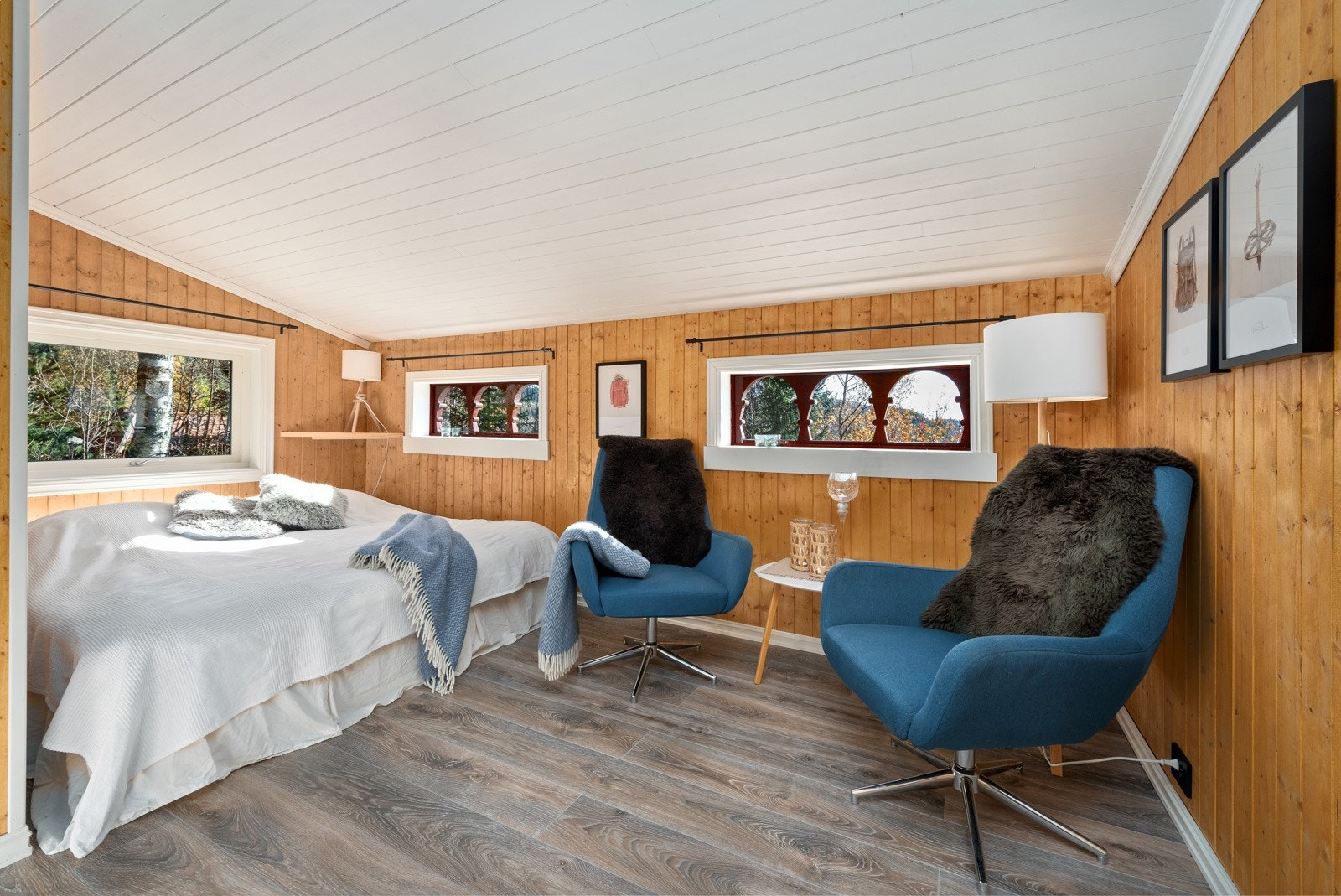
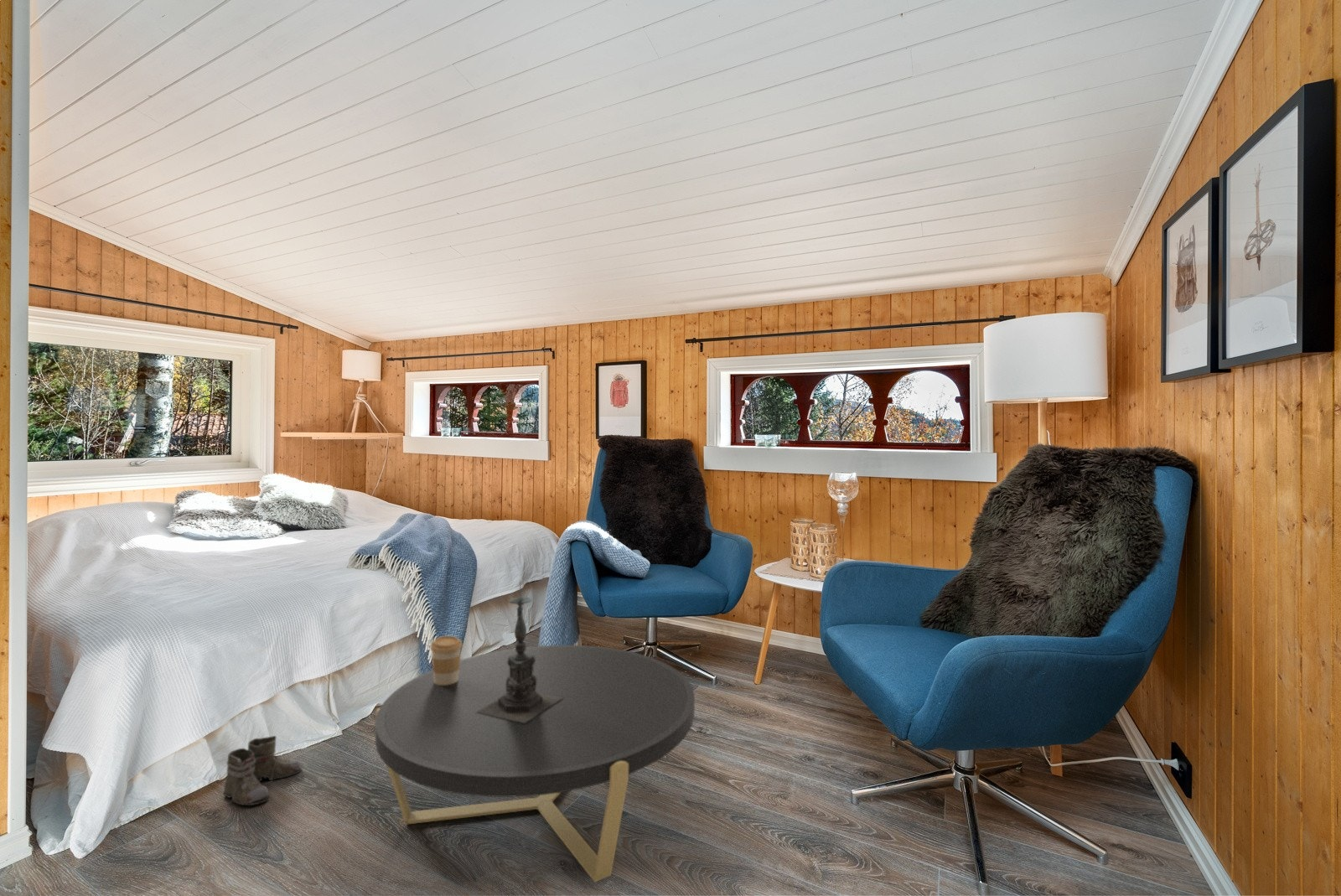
+ candle holder (521, 642)
+ coffee cup (446, 659)
+ boots (259, 767)
+ coffee table (541, 748)
